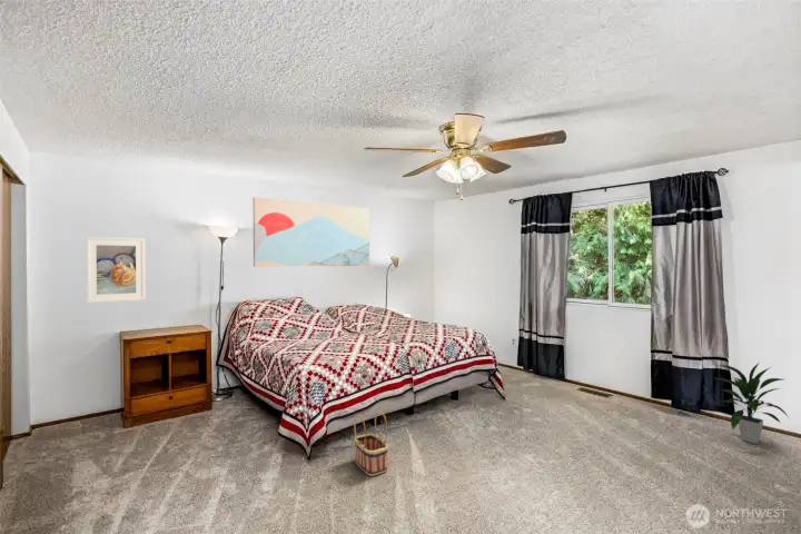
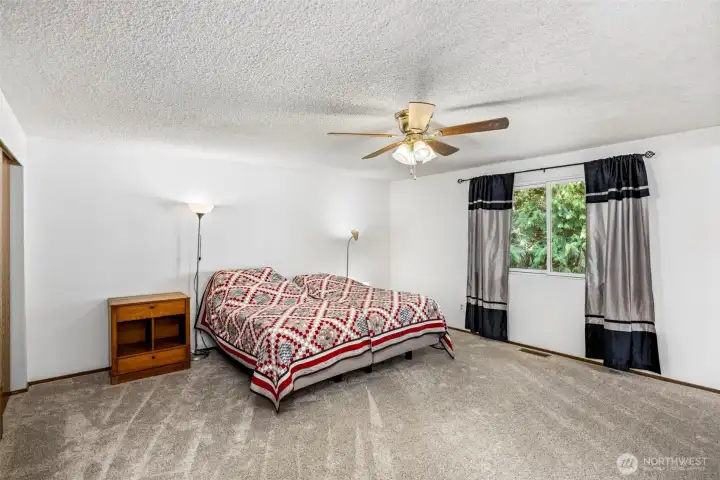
- indoor plant (746, 400)
- basket (370, 439)
- wall art (316, 235)
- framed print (116, 269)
